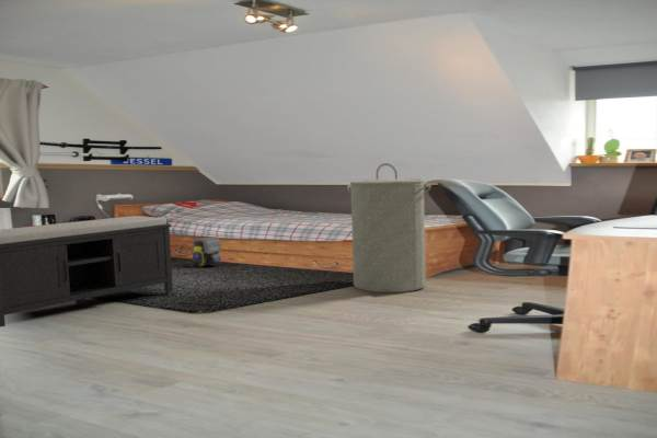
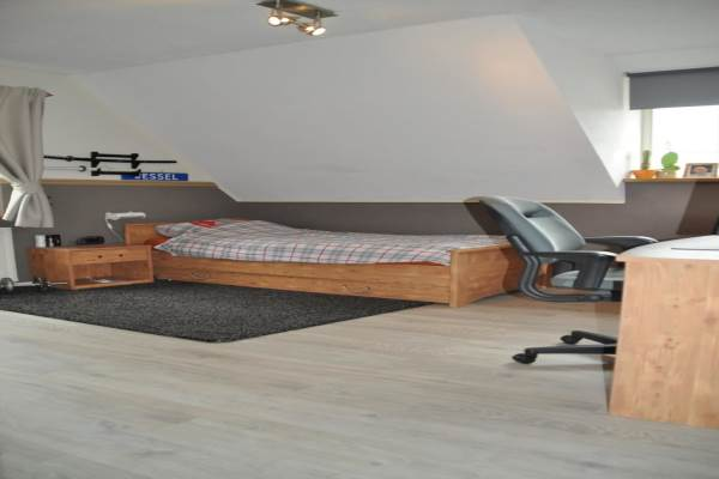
- laundry hamper (388, 224)
- shoulder bag (201, 251)
- bench (76, 264)
